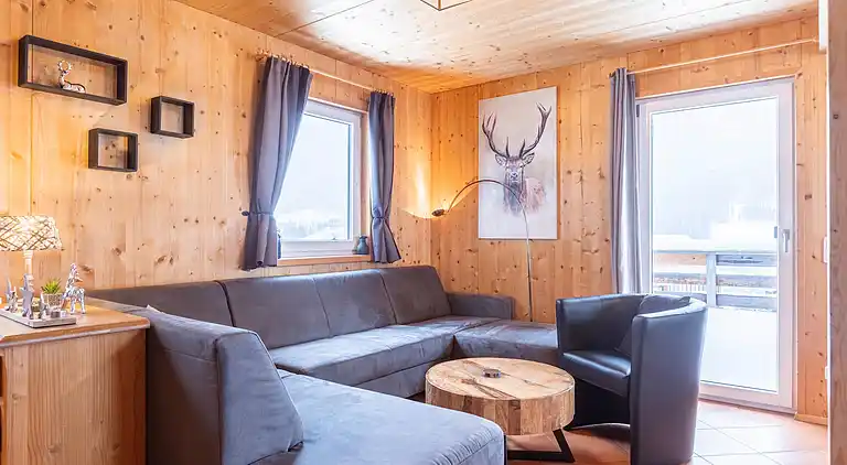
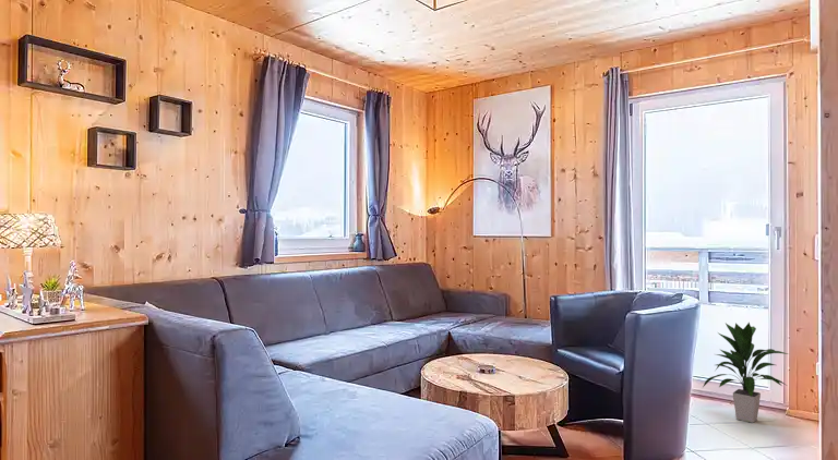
+ indoor plant (743, 368)
